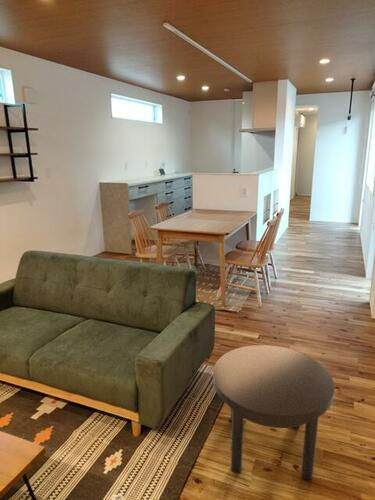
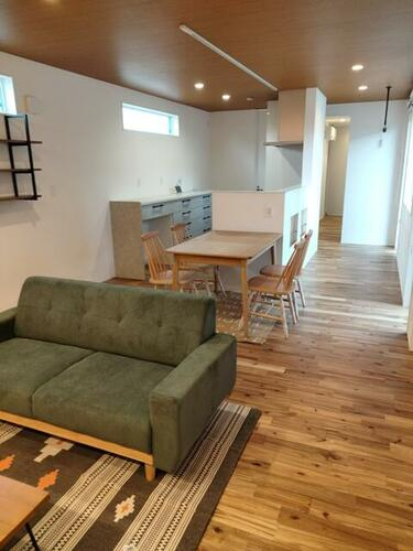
- side table (269, 410)
